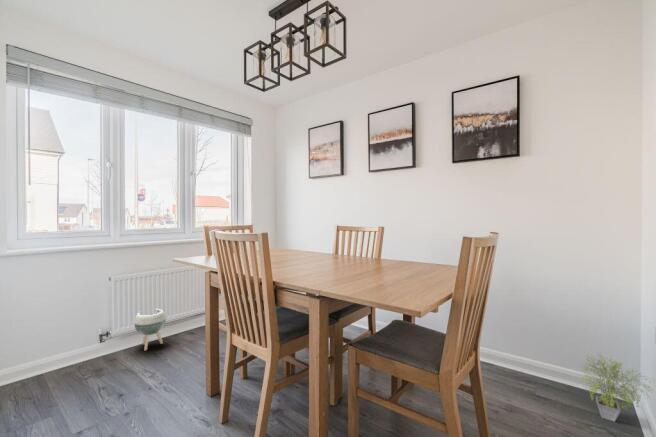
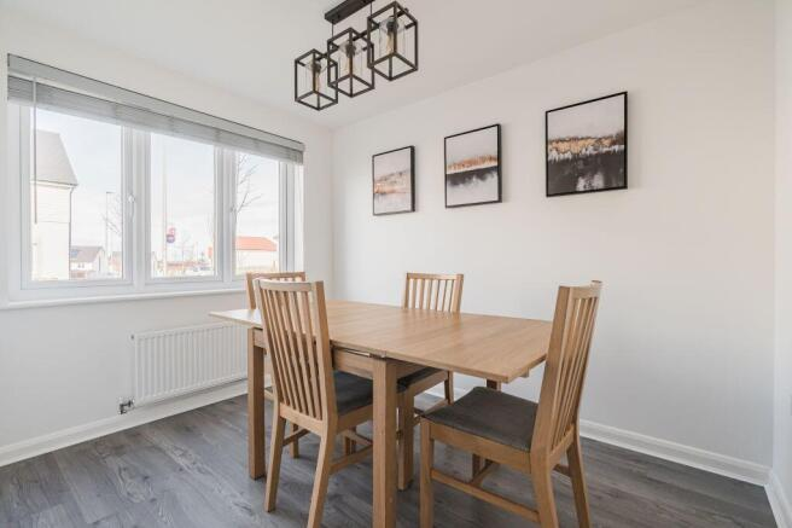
- planter (150, 329)
- potted plant (613, 387)
